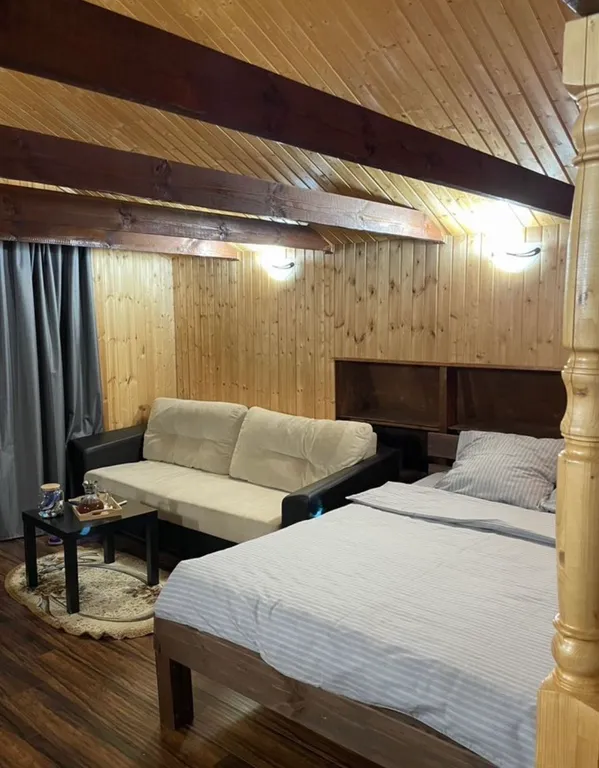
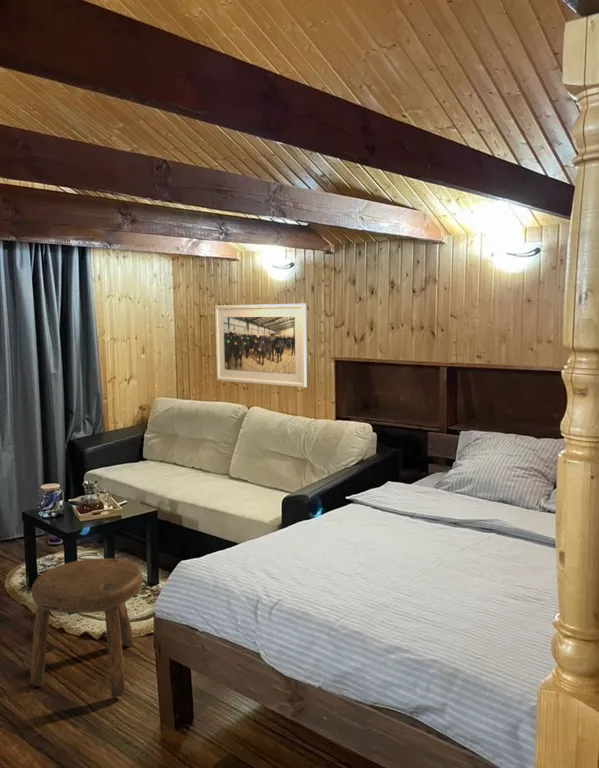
+ stool (105, 619)
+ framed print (258, 344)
